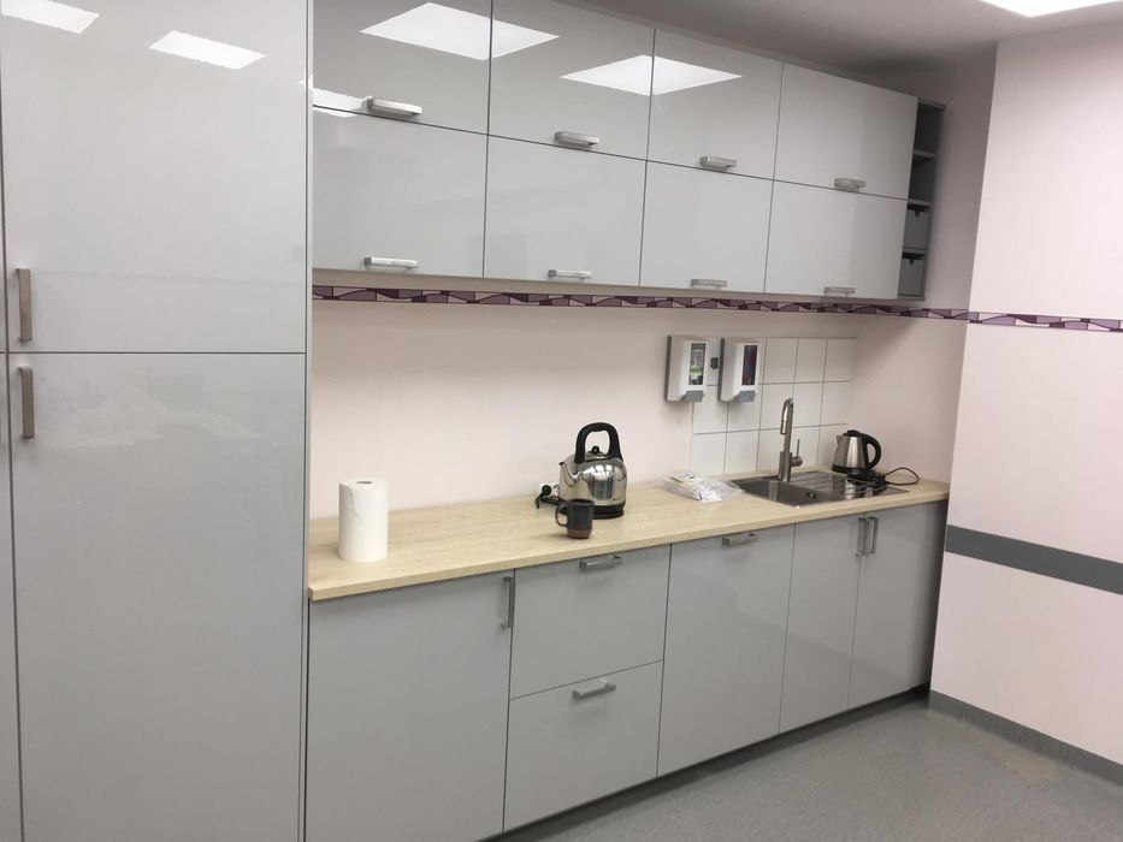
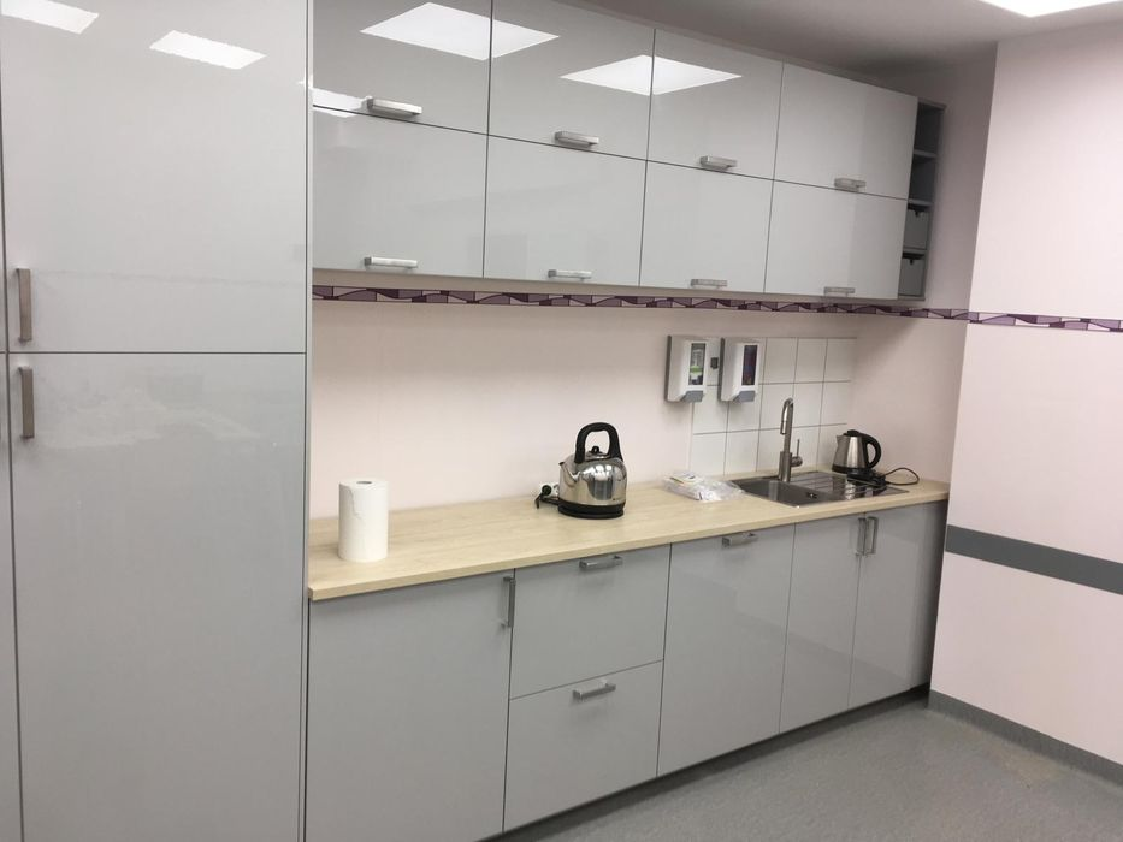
- mug (574, 515)
